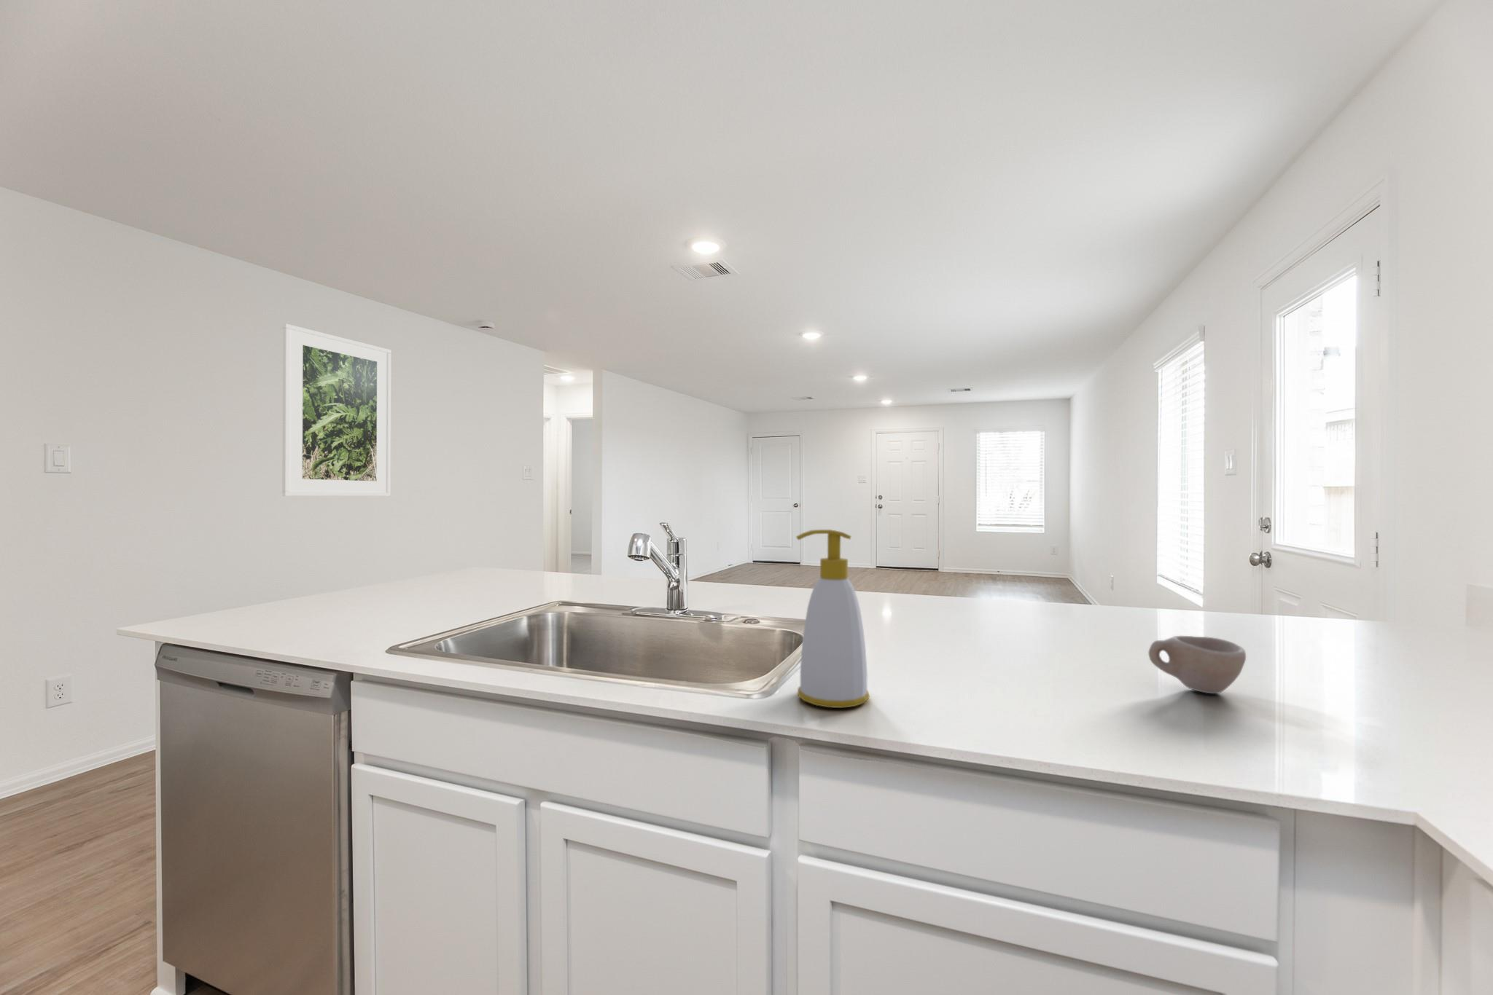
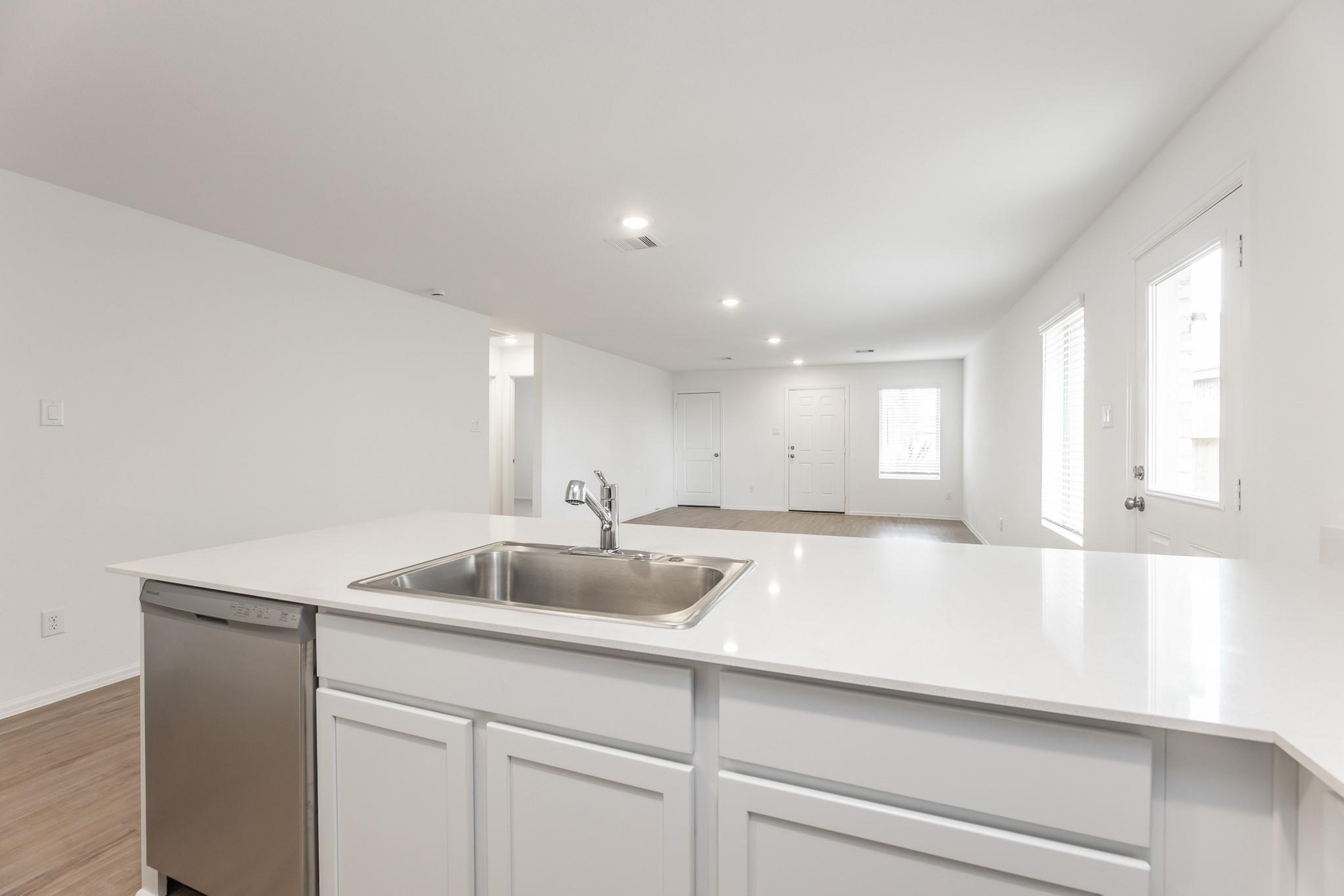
- cup (1195, 665)
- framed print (340, 416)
- soap bottle (832, 613)
